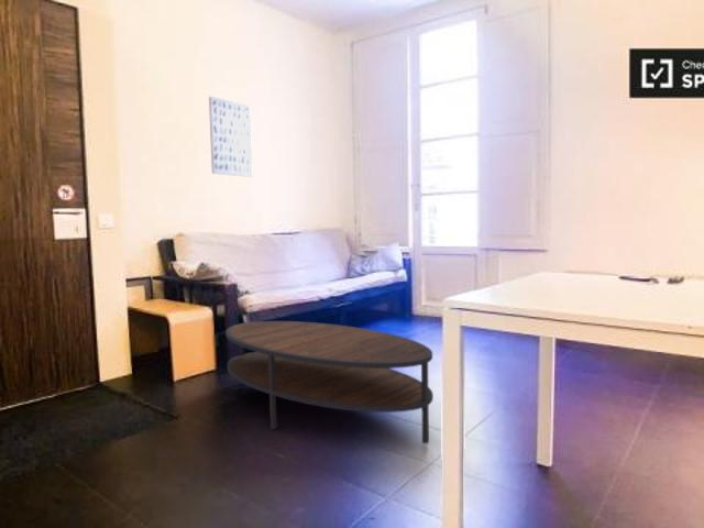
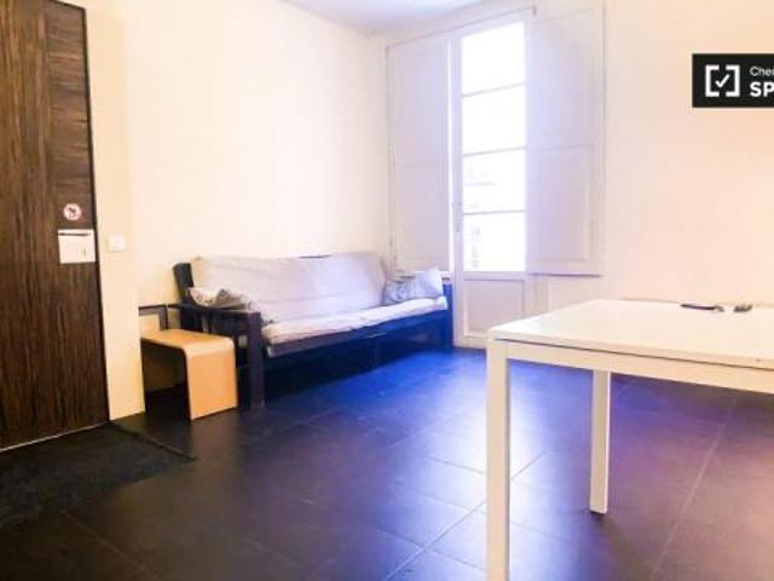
- coffee table (318, 373)
- wall art (231, 138)
